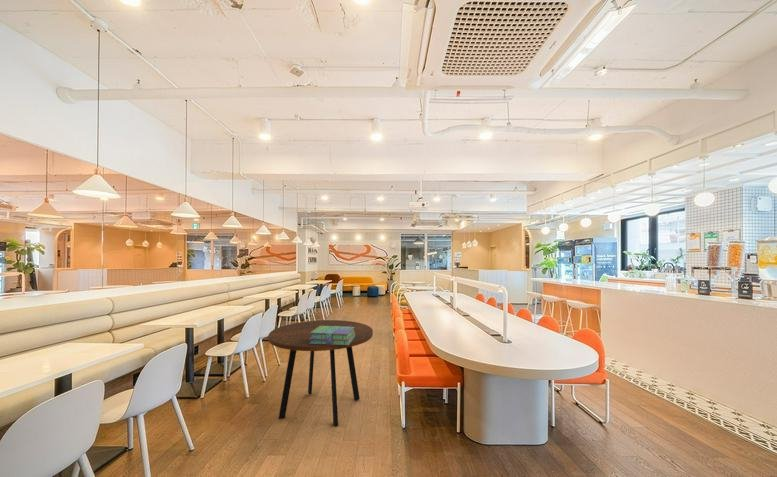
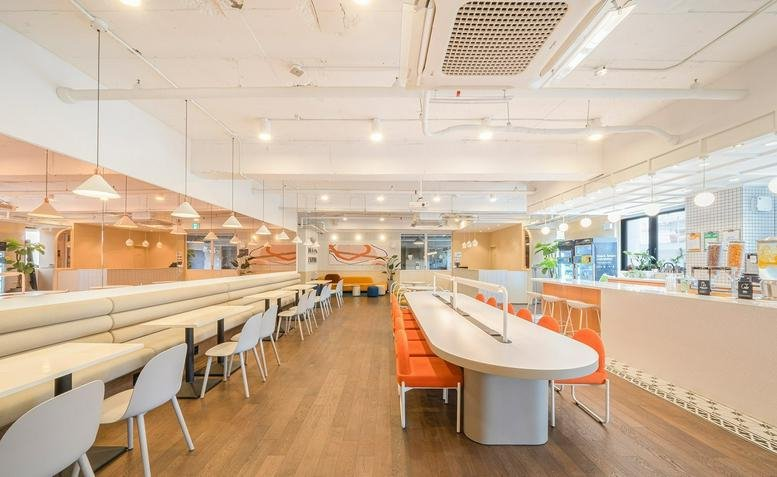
- dining table (312, 369)
- stack of books (333, 334)
